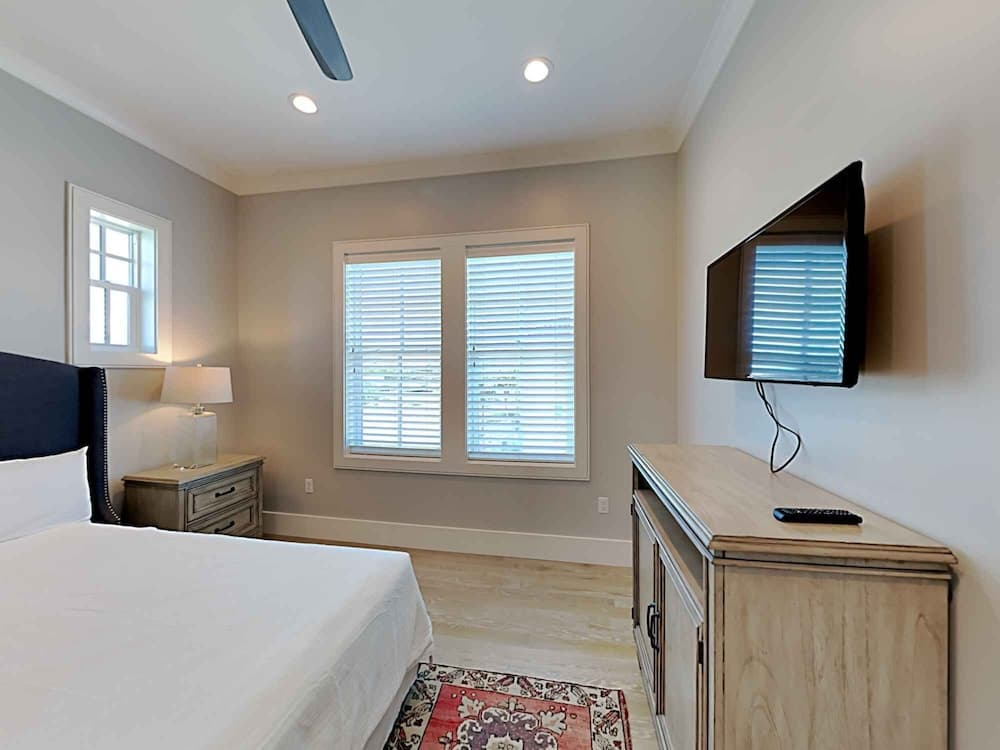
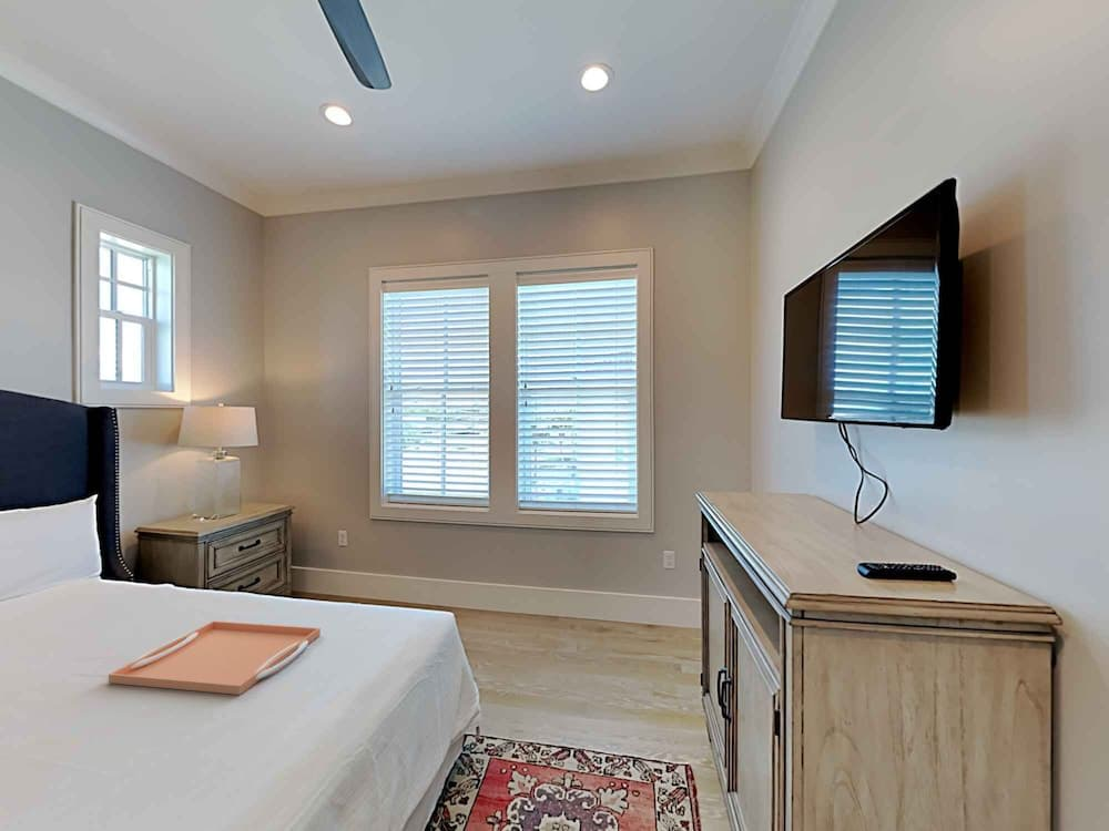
+ serving tray (224, 653)
